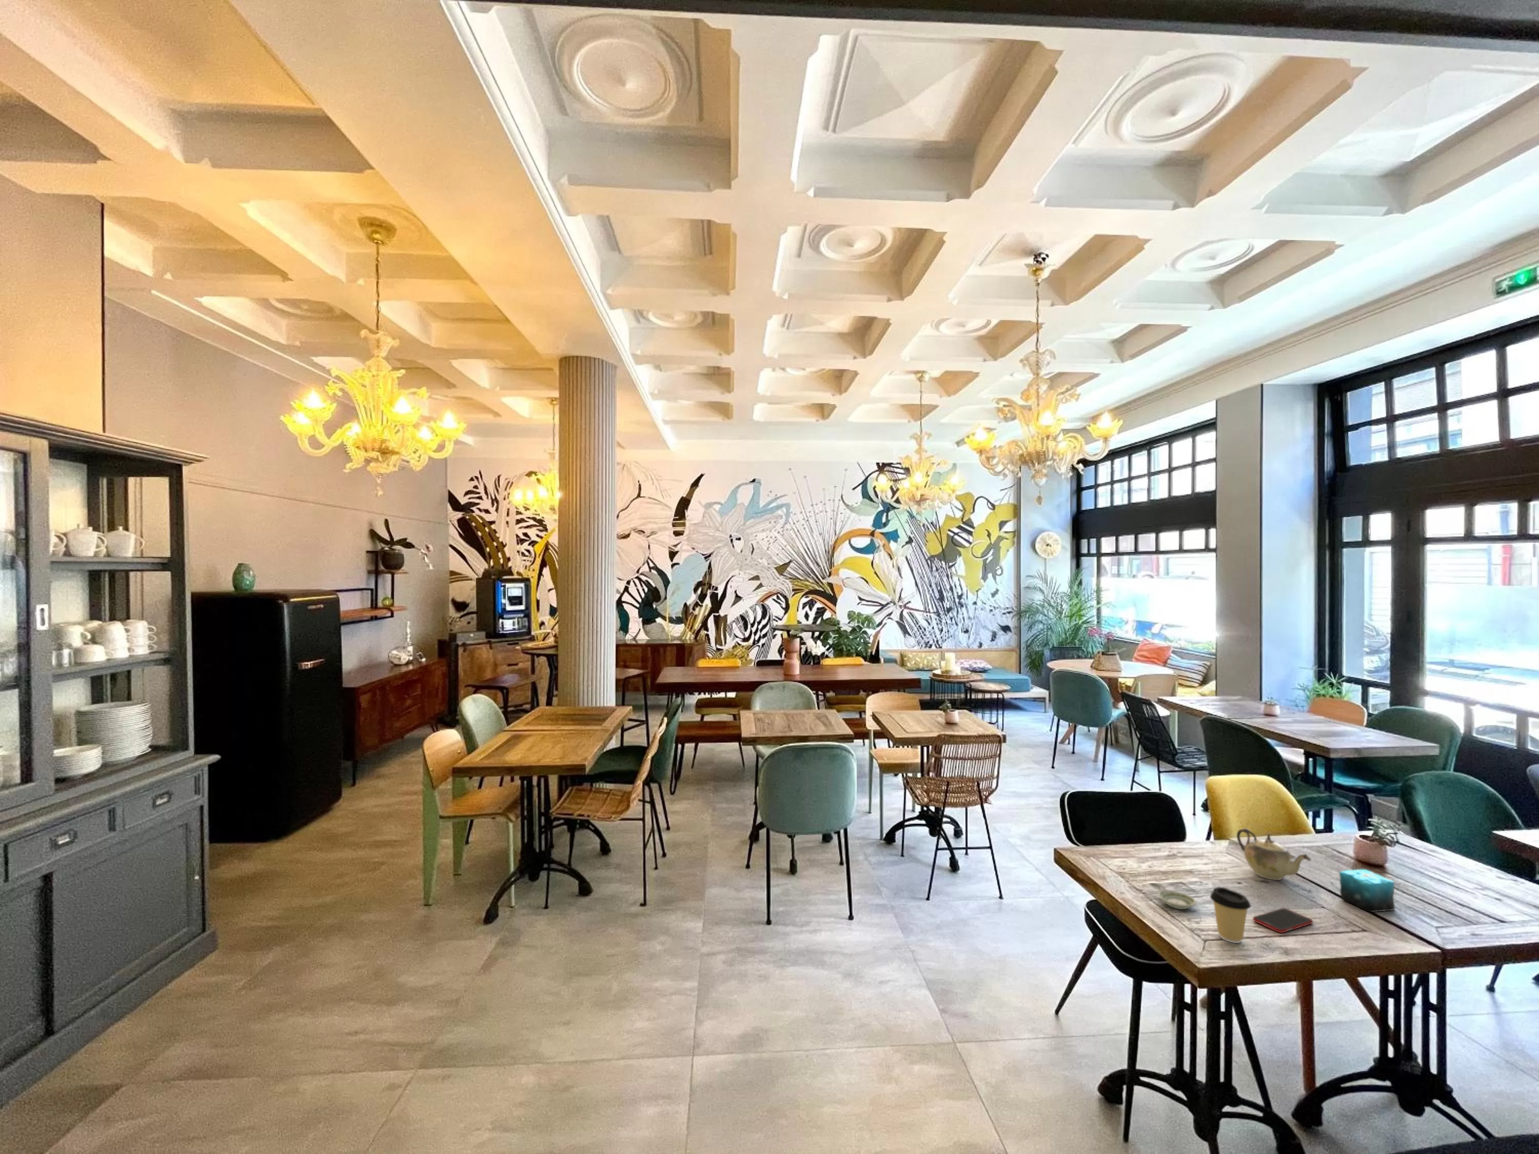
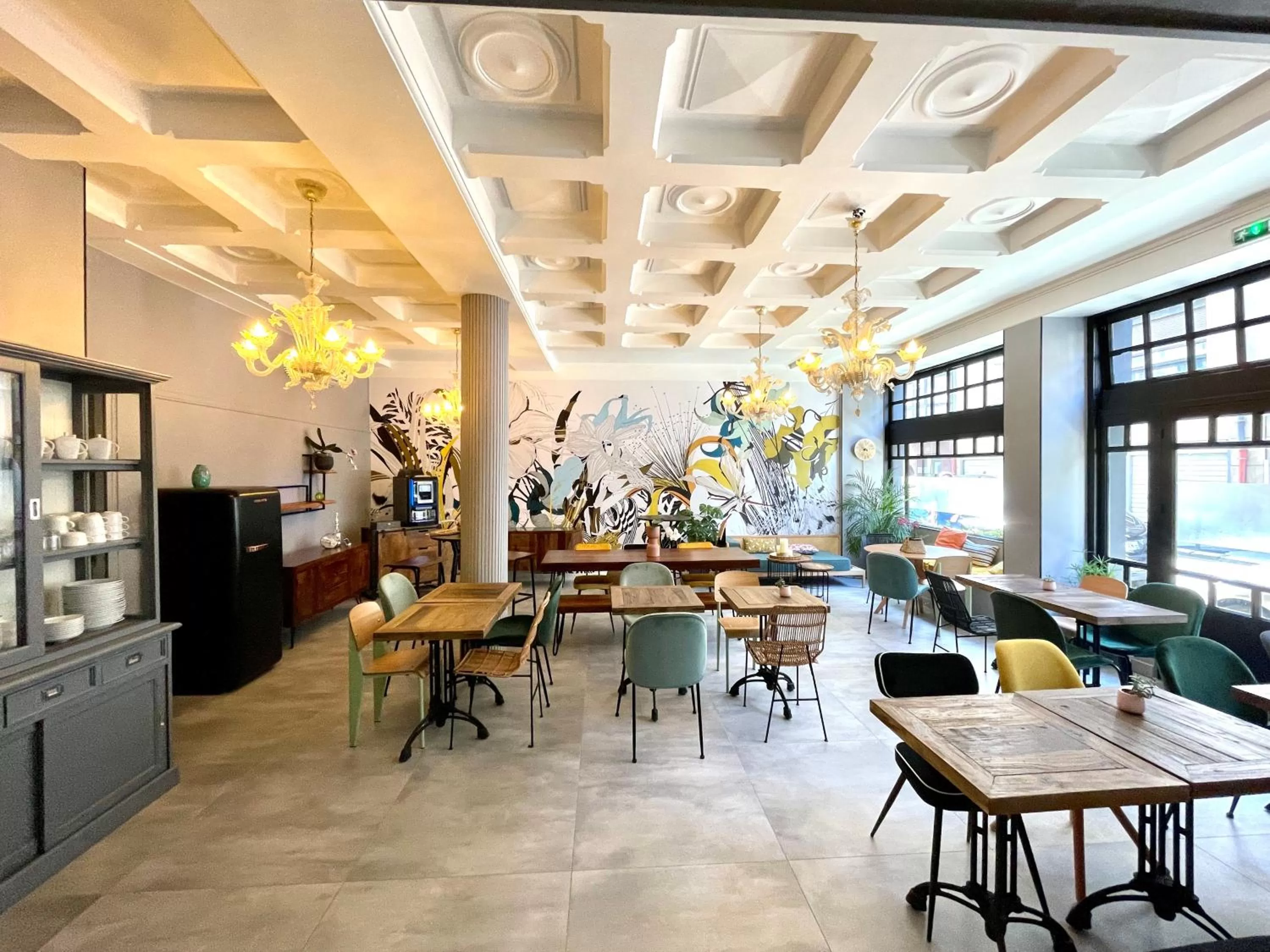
- candle (1367, 884)
- cell phone (1282, 920)
- saucer (1177, 901)
- coffee cup (1230, 915)
- teapot (1272, 856)
